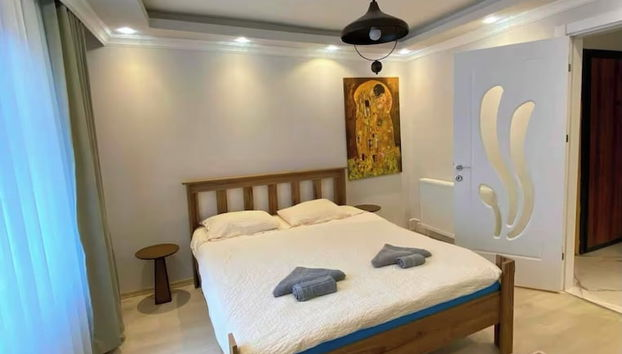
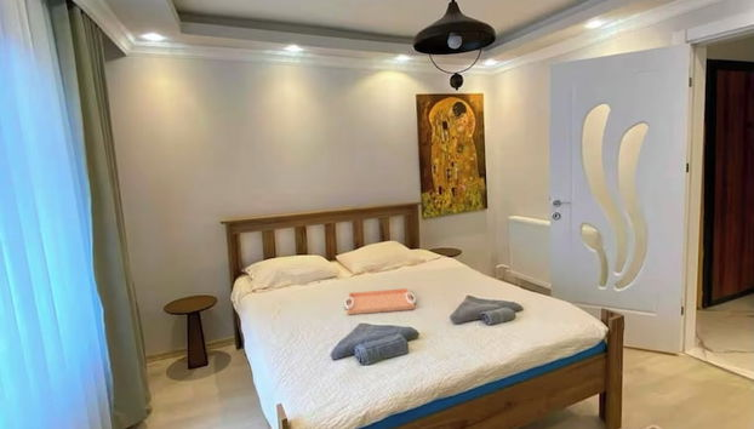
+ serving tray (379, 301)
